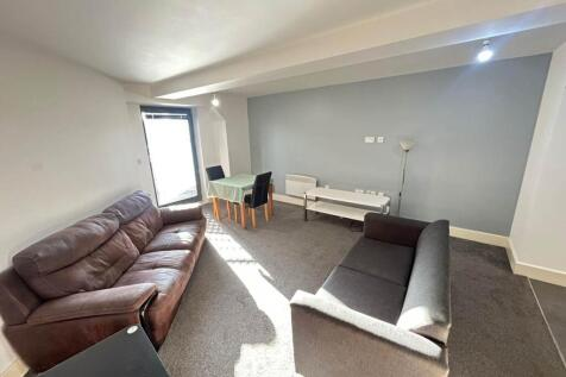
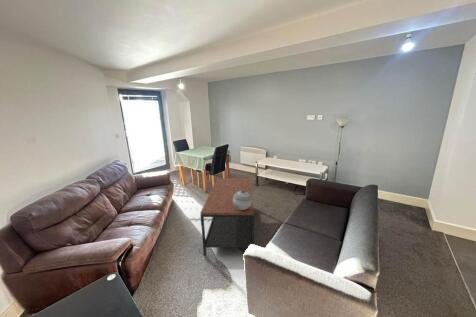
+ decorative sphere (242, 200)
+ coffee table (231, 210)
